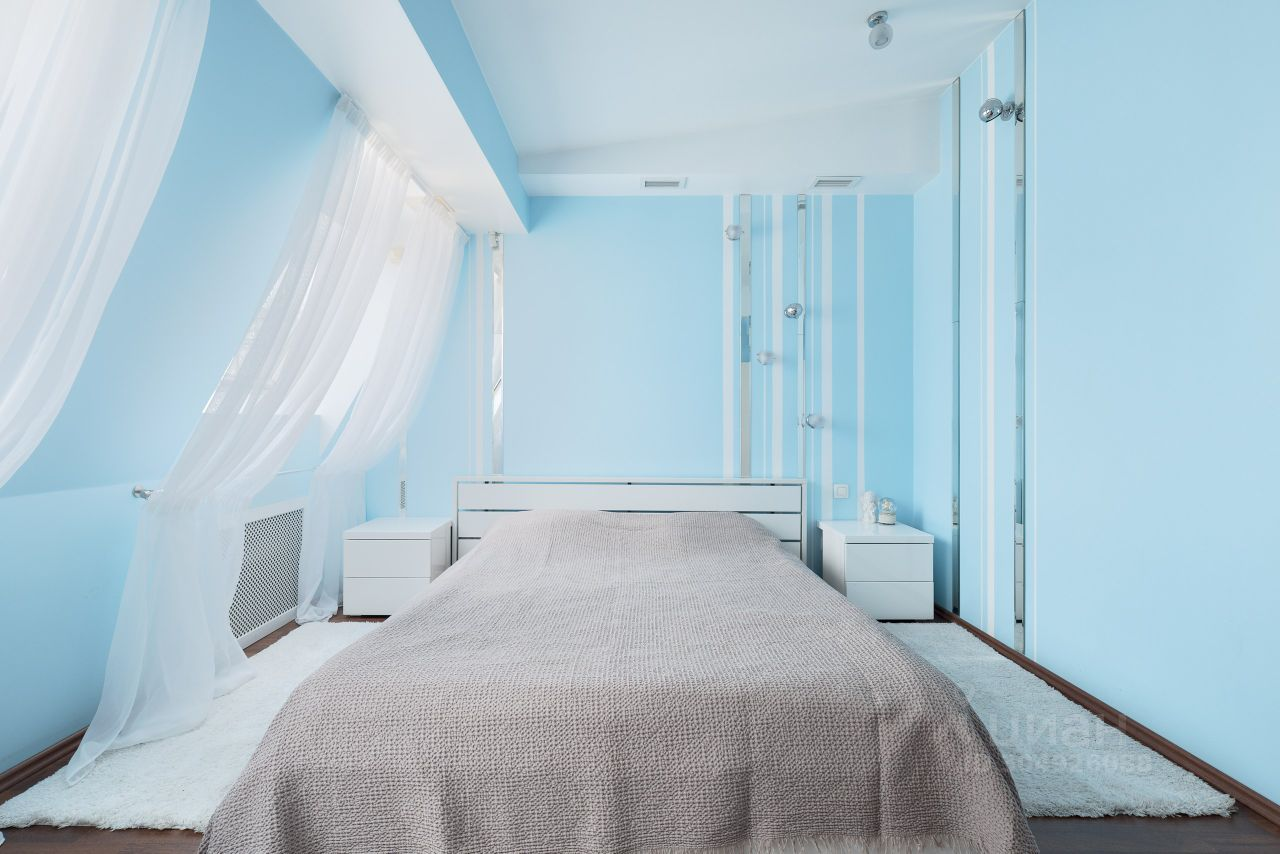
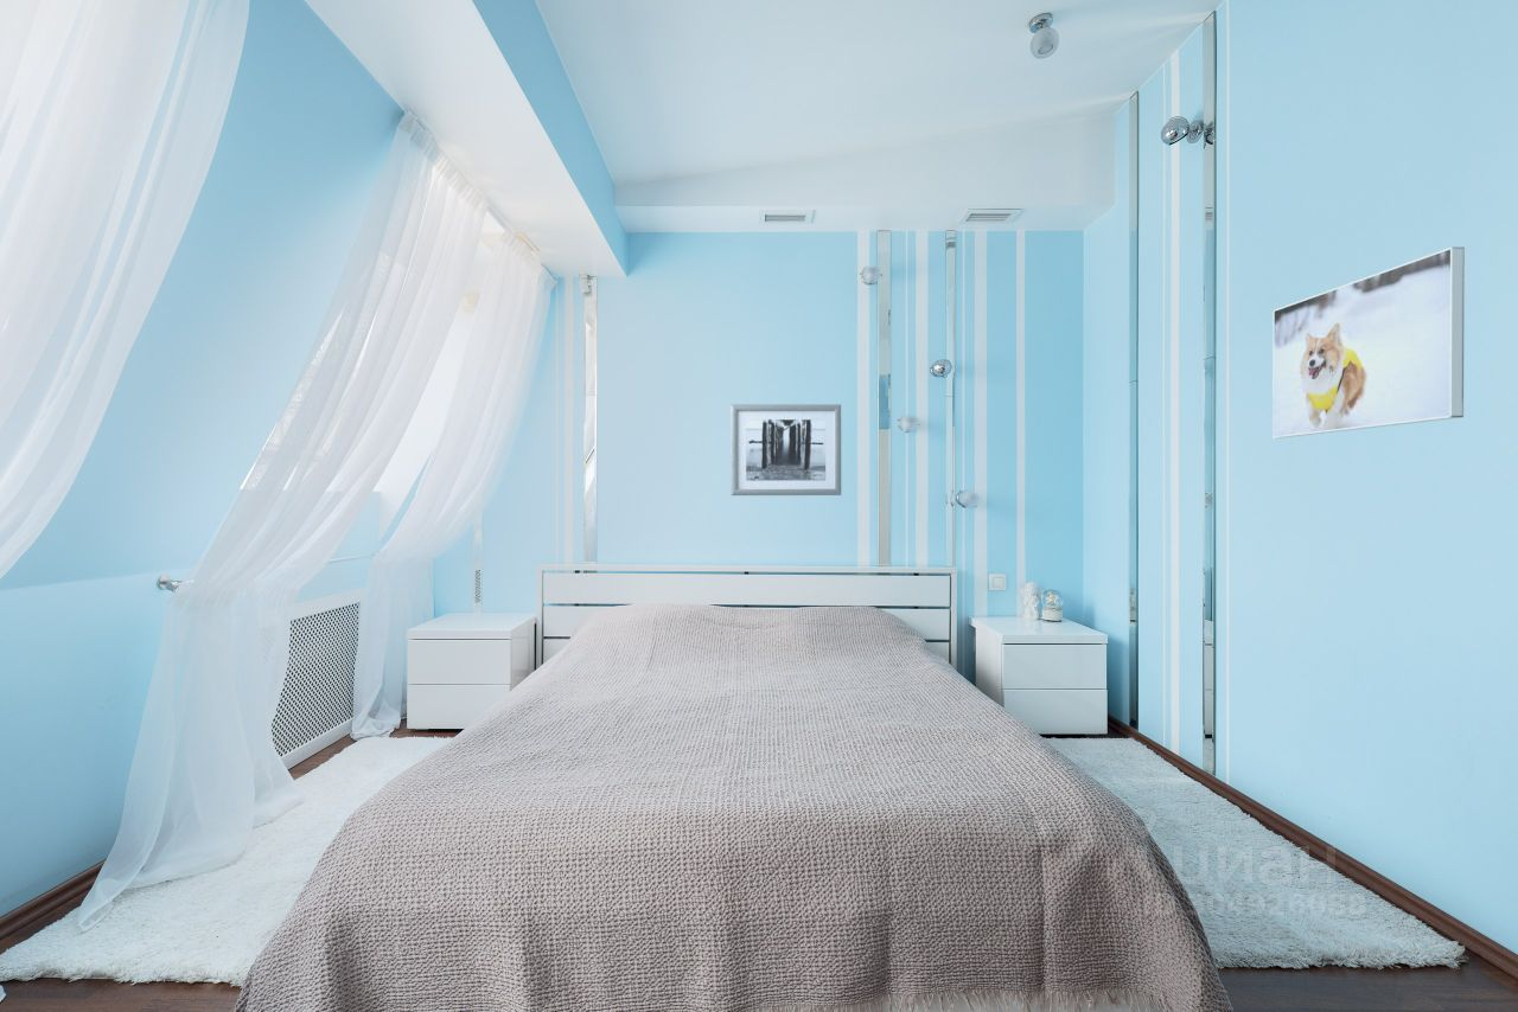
+ wall art (785, 449)
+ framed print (1354, 356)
